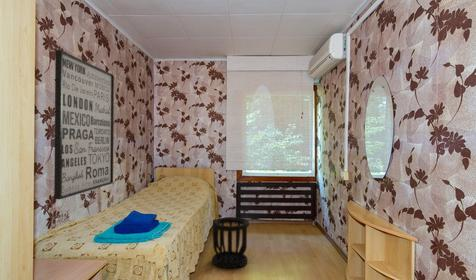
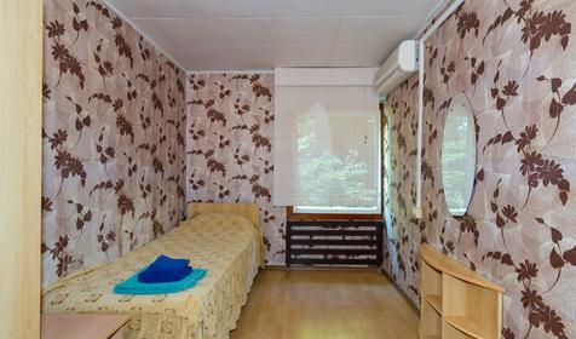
- wastebasket (230, 241)
- wall art (88, 127)
